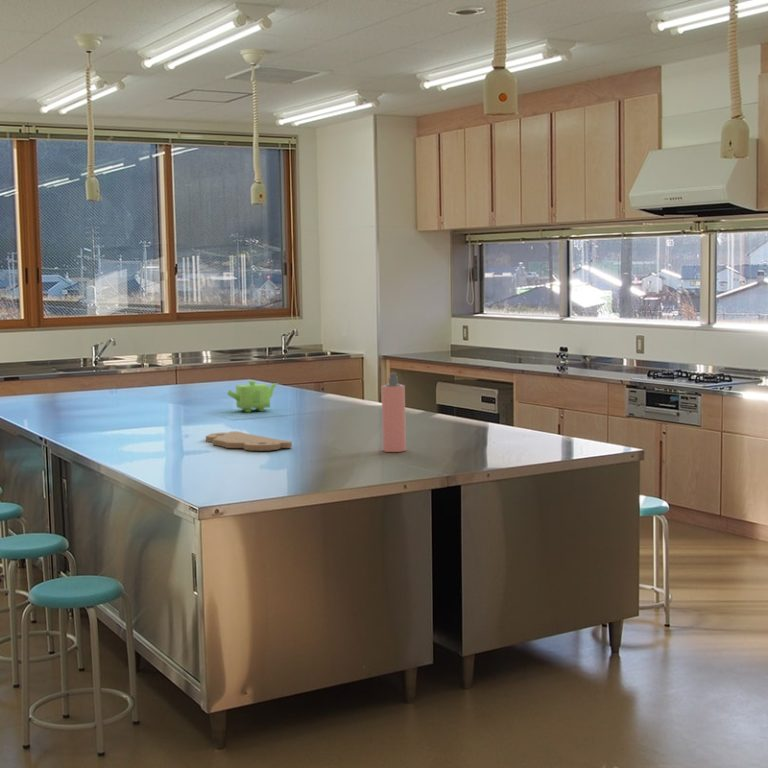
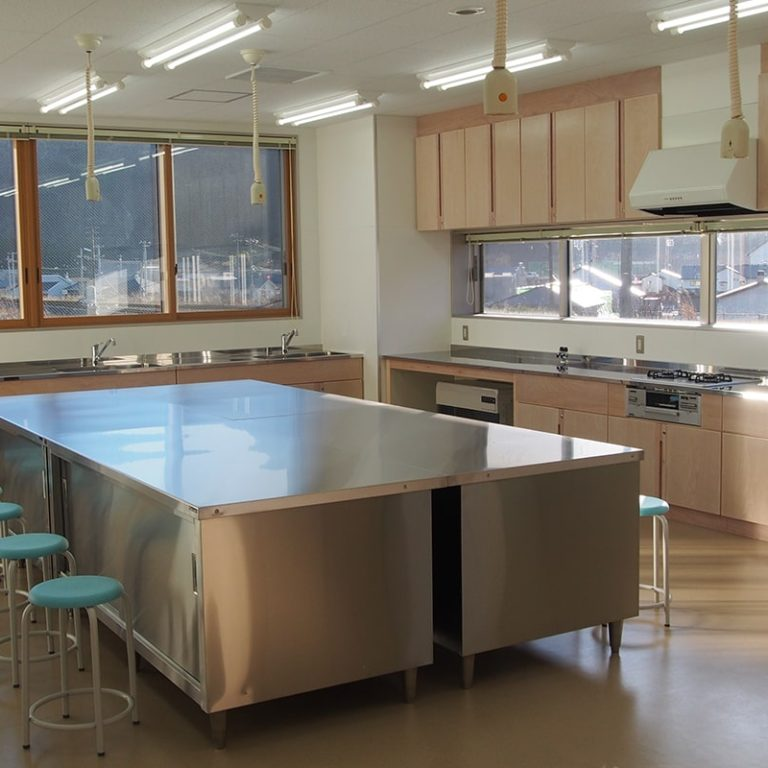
- cutting board (242, 441)
- spray bottle (393, 411)
- teapot (253, 395)
